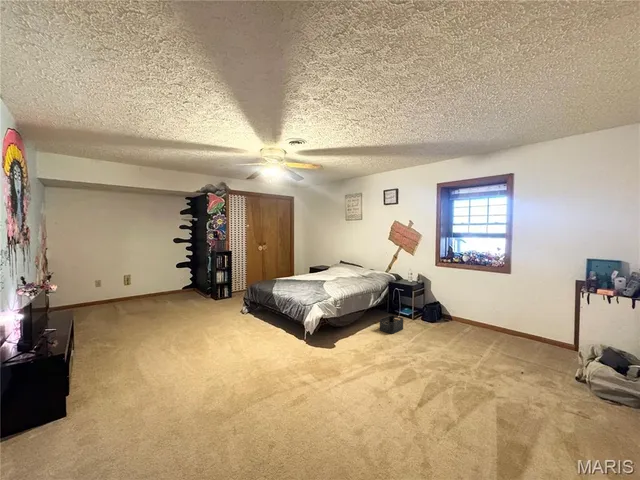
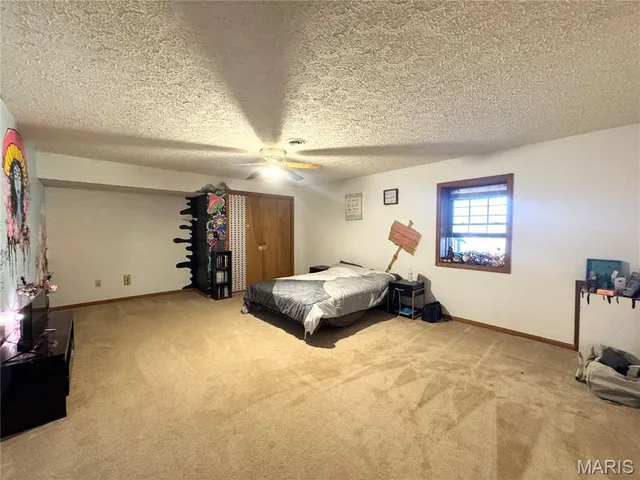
- storage bin (391, 324)
